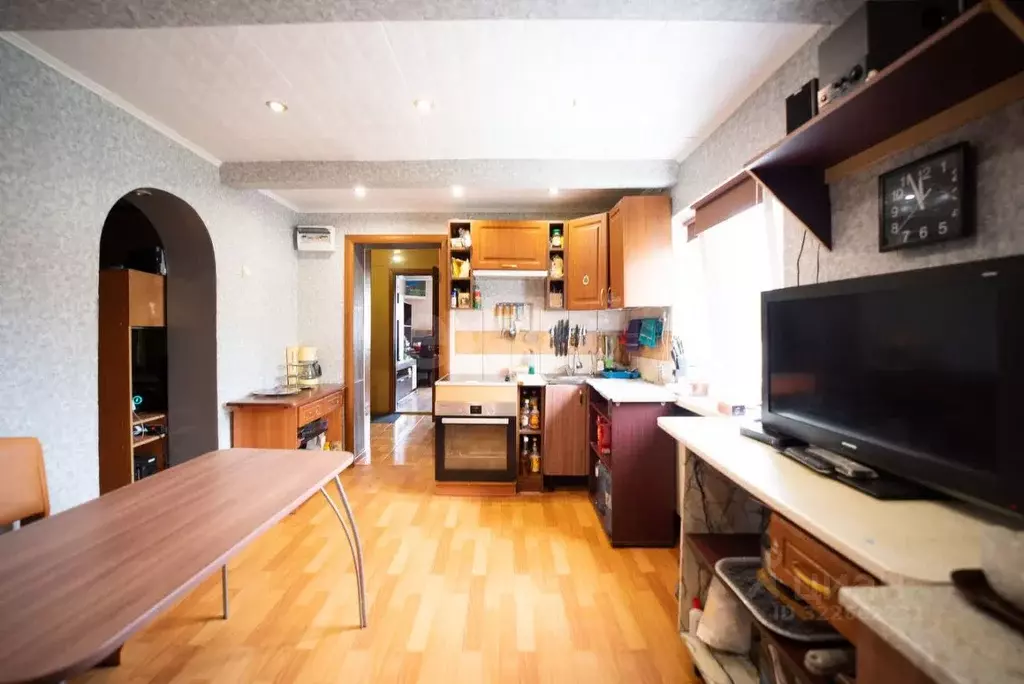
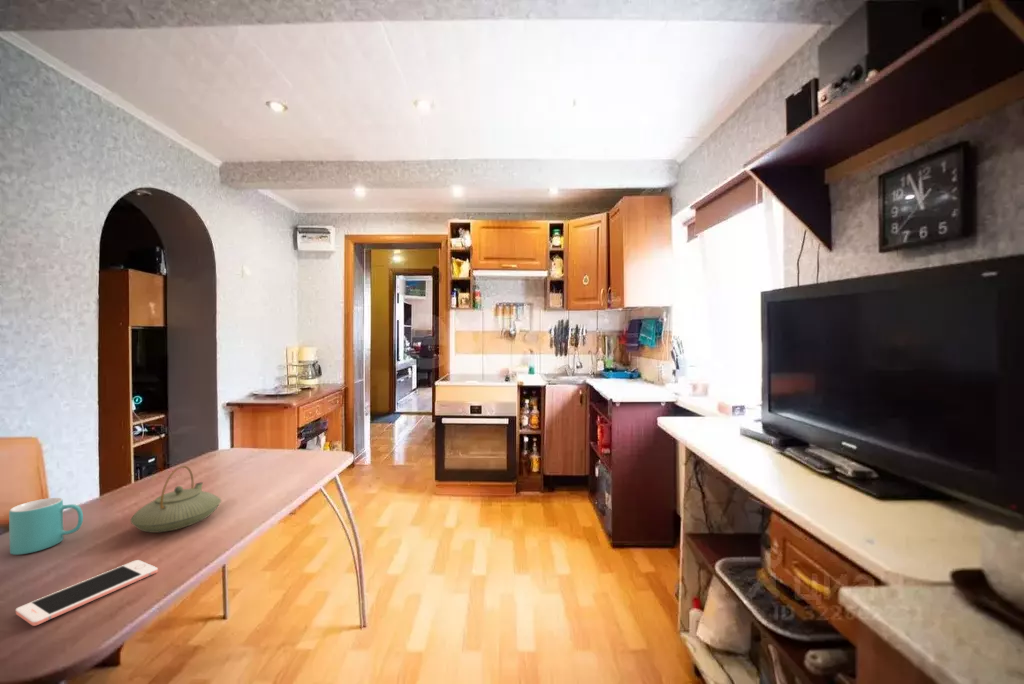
+ teapot (181, 493)
+ mug (48, 523)
+ cell phone (92, 588)
